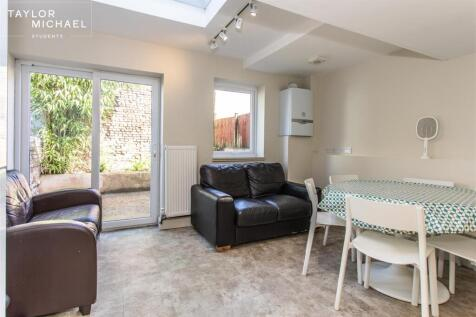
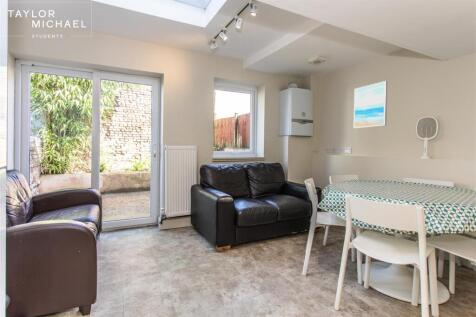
+ wall art (369, 106)
